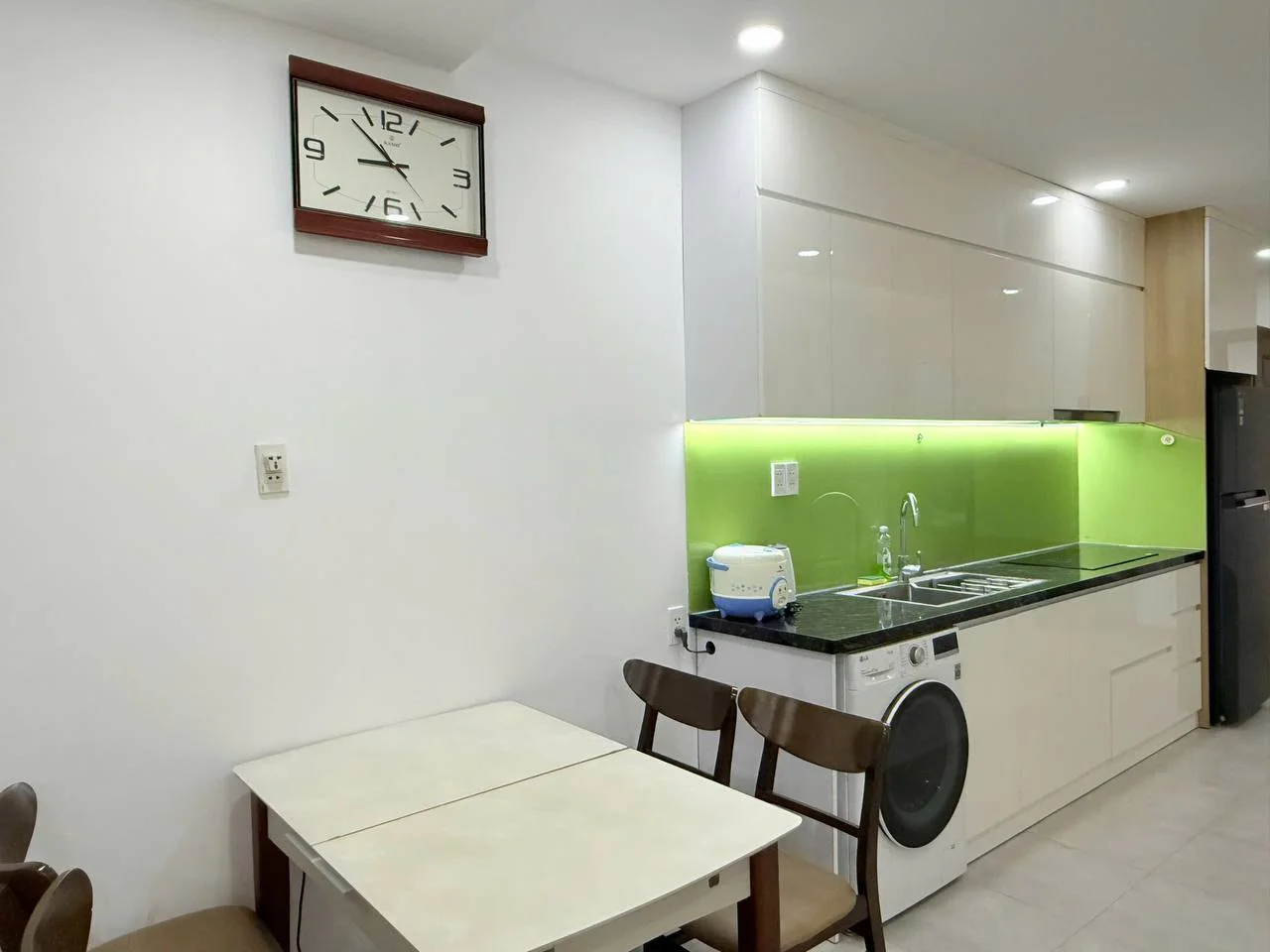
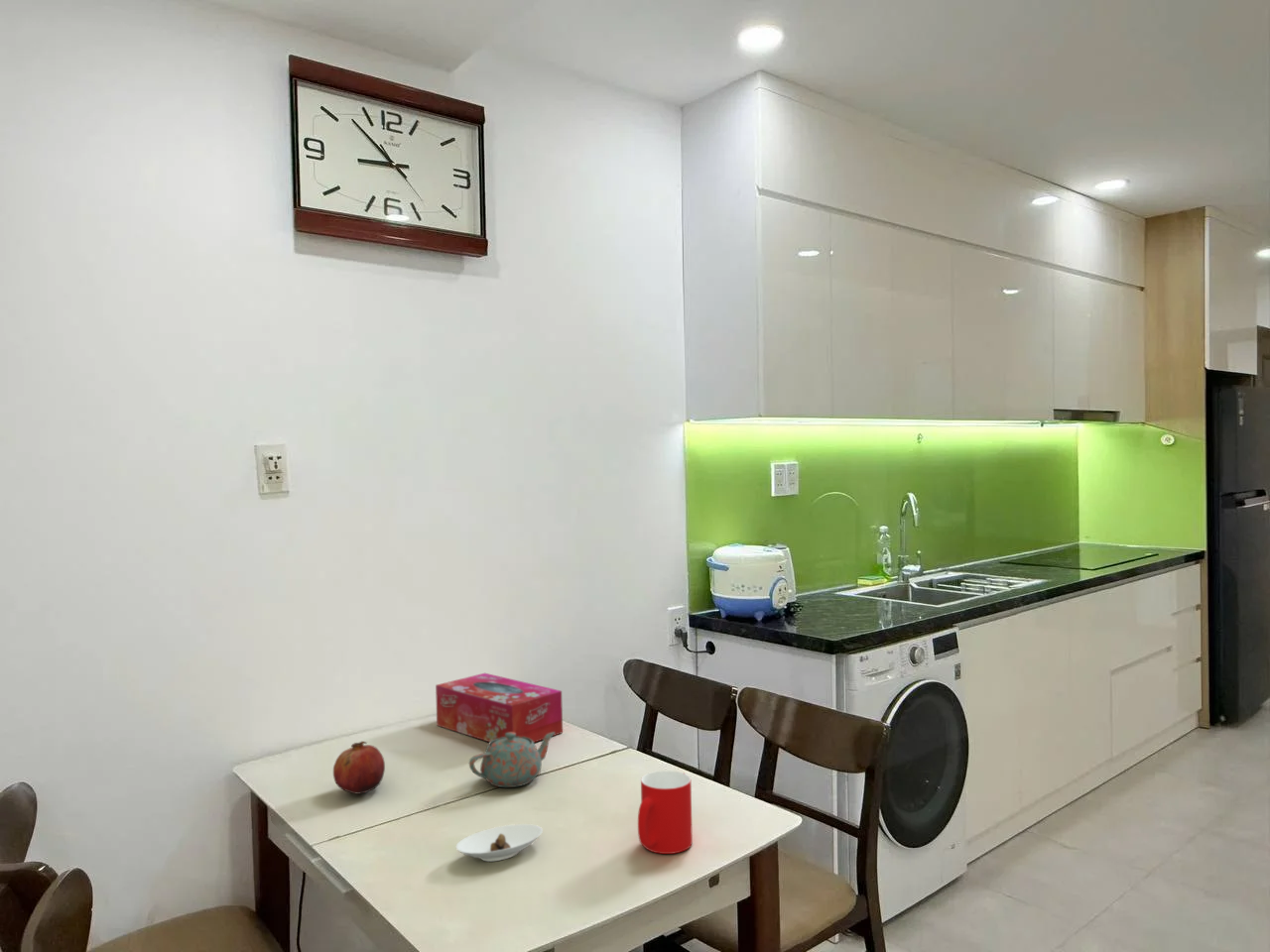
+ teapot (513, 756)
+ tissue box (497, 708)
+ fruit (359, 767)
+ cup (660, 814)
+ saucer (500, 844)
